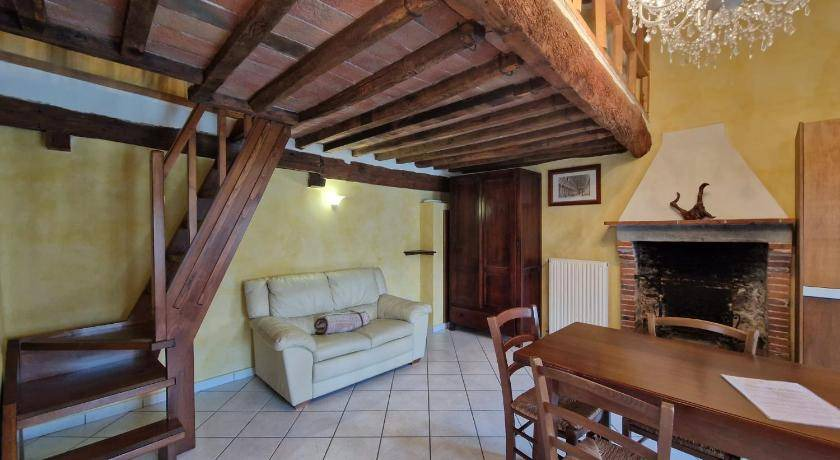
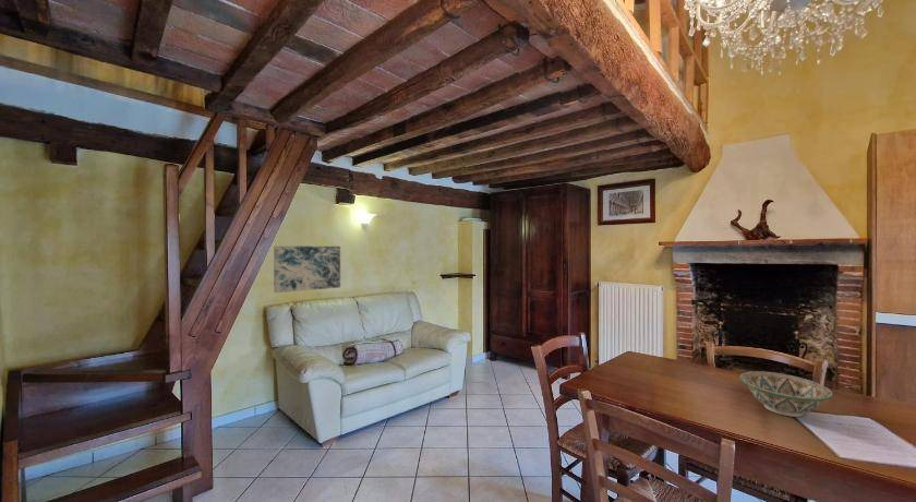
+ decorative bowl (783, 396)
+ wall art (309, 267)
